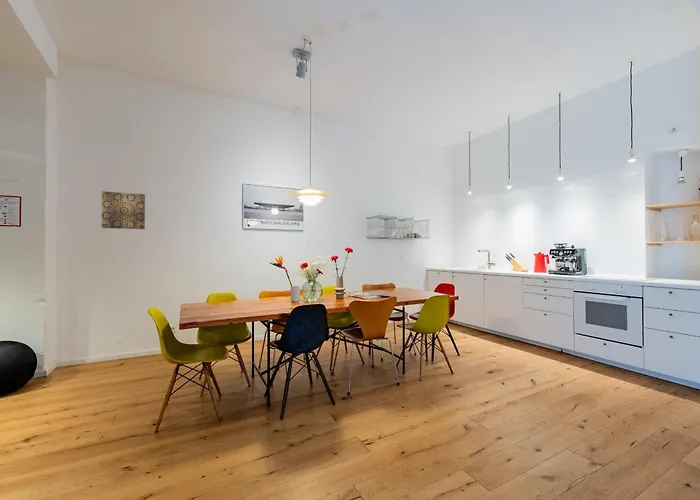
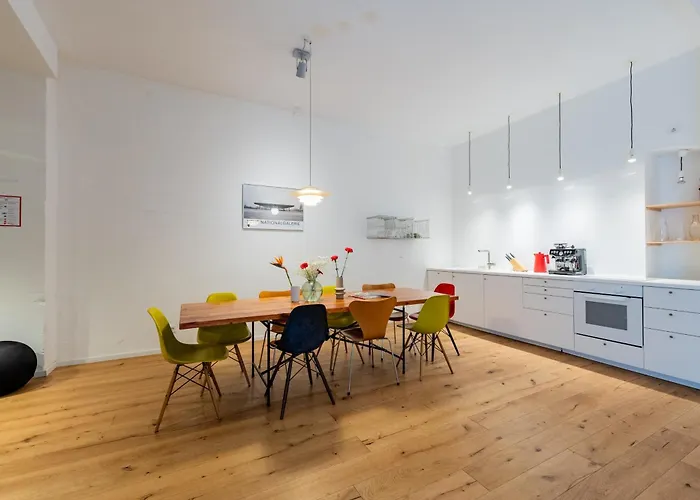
- wall art (123, 210)
